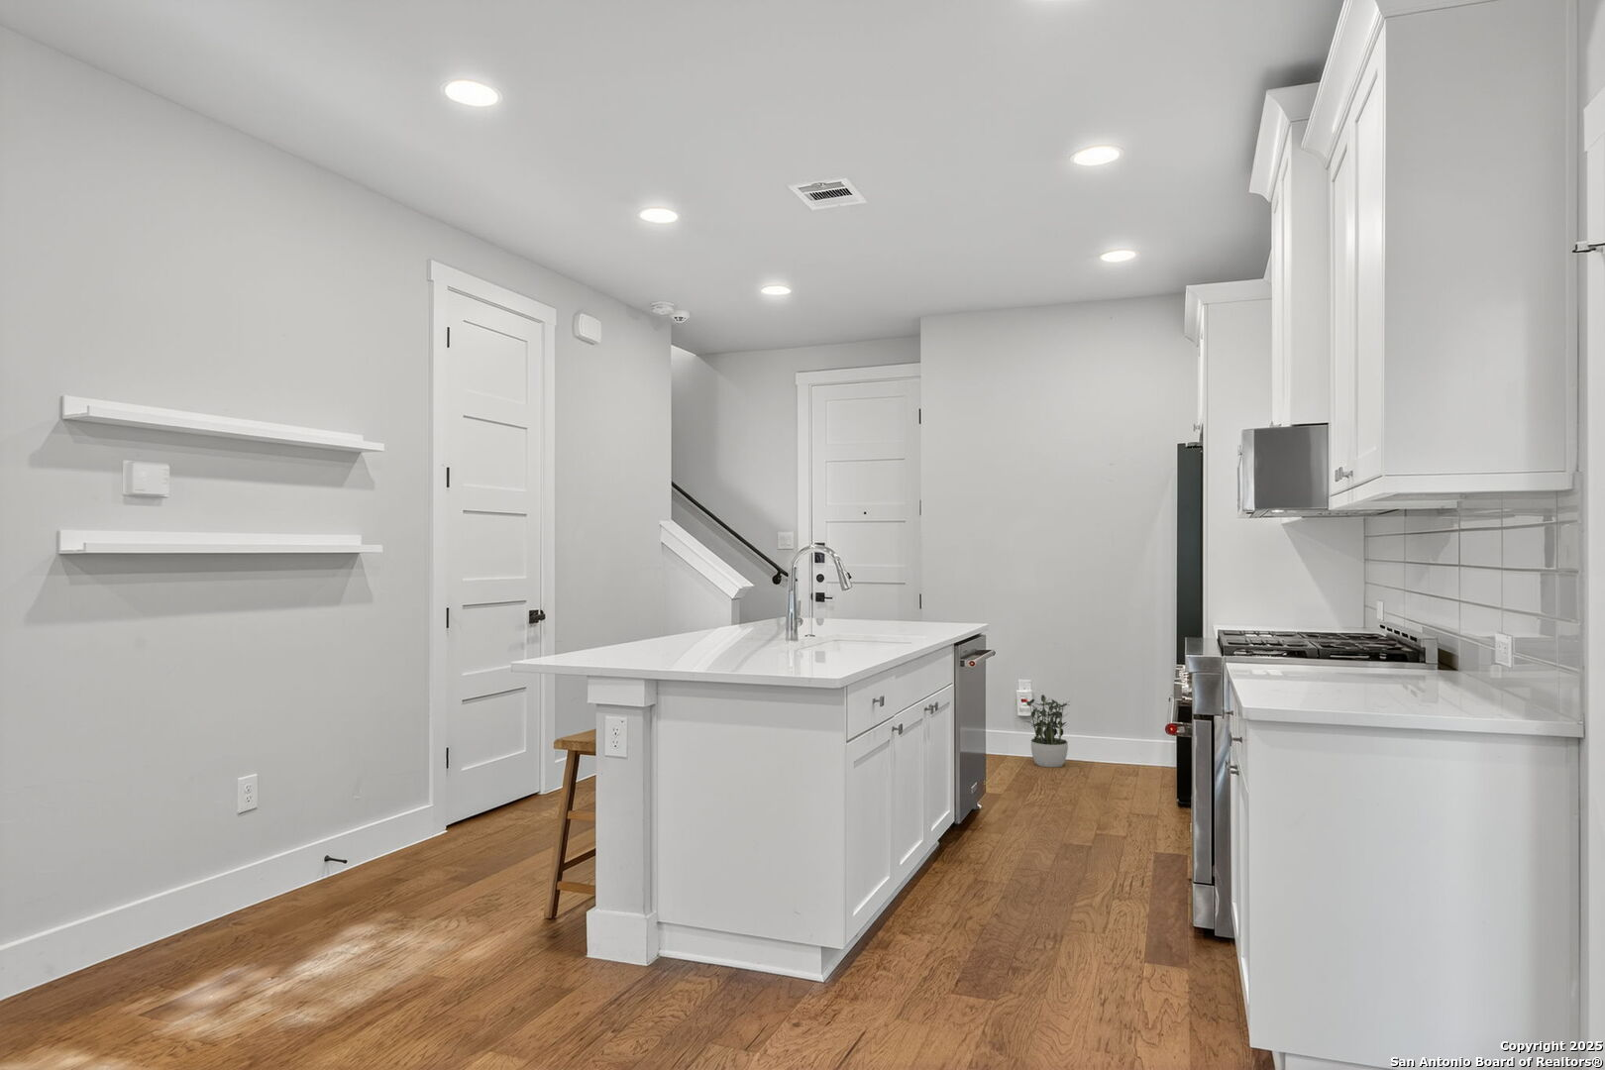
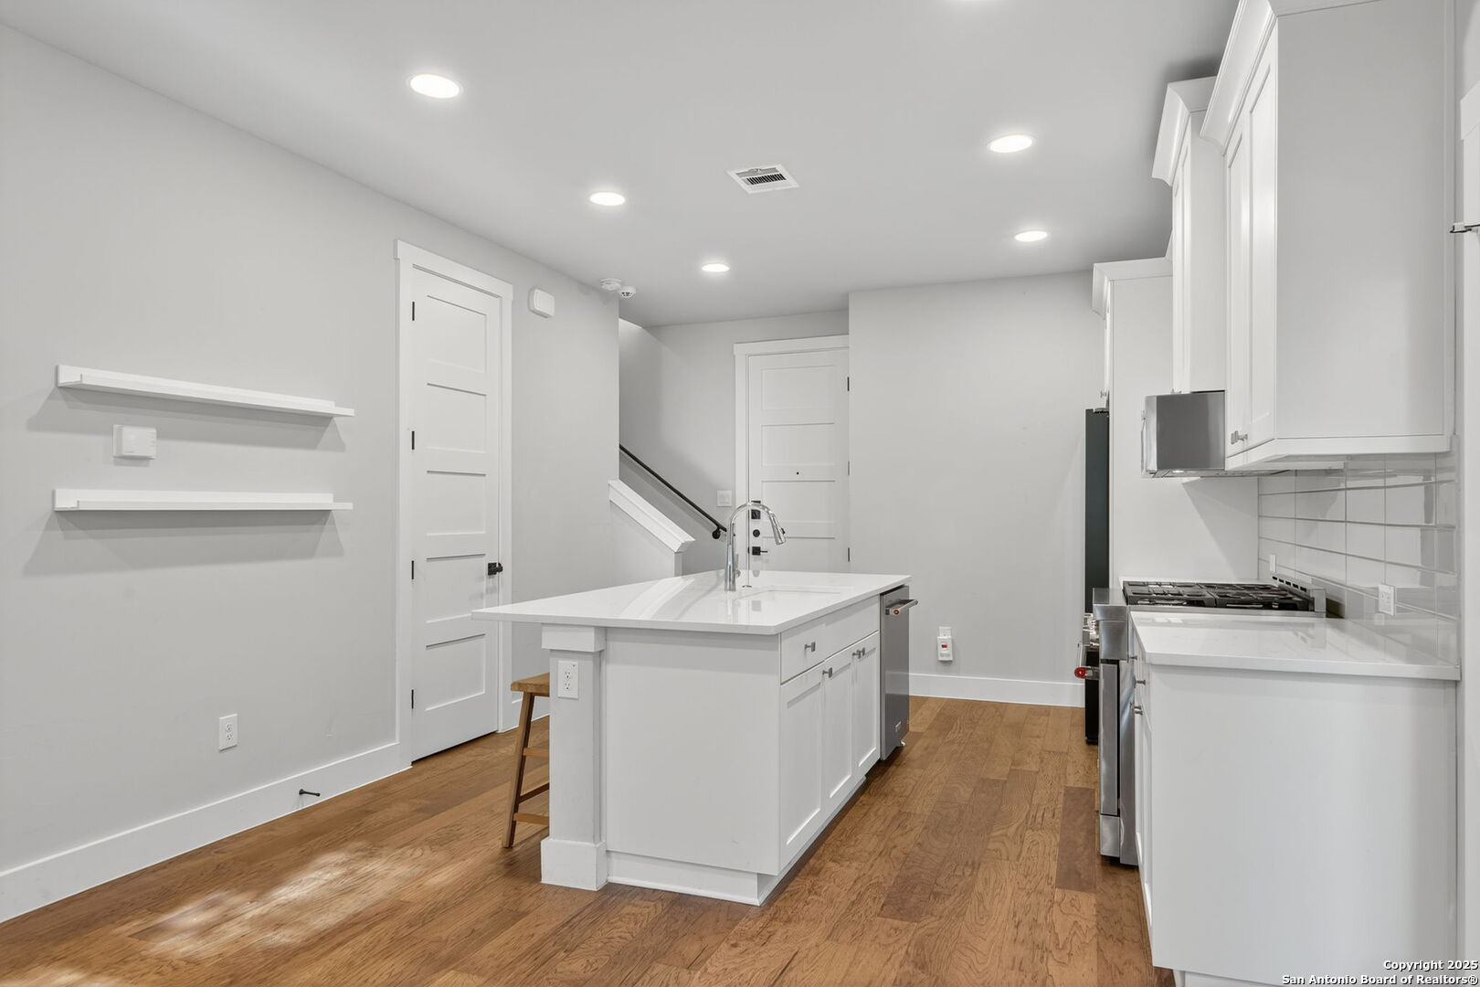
- potted plant (1046, 728)
